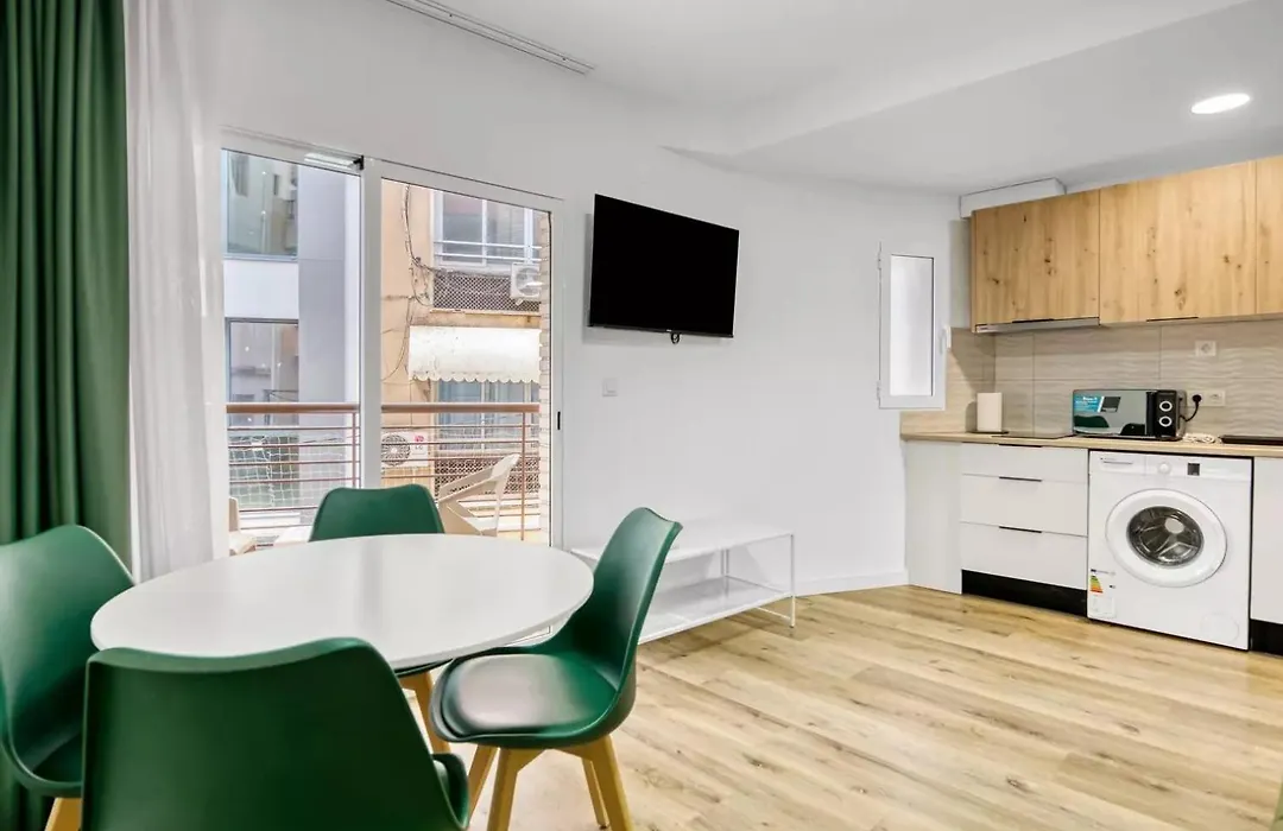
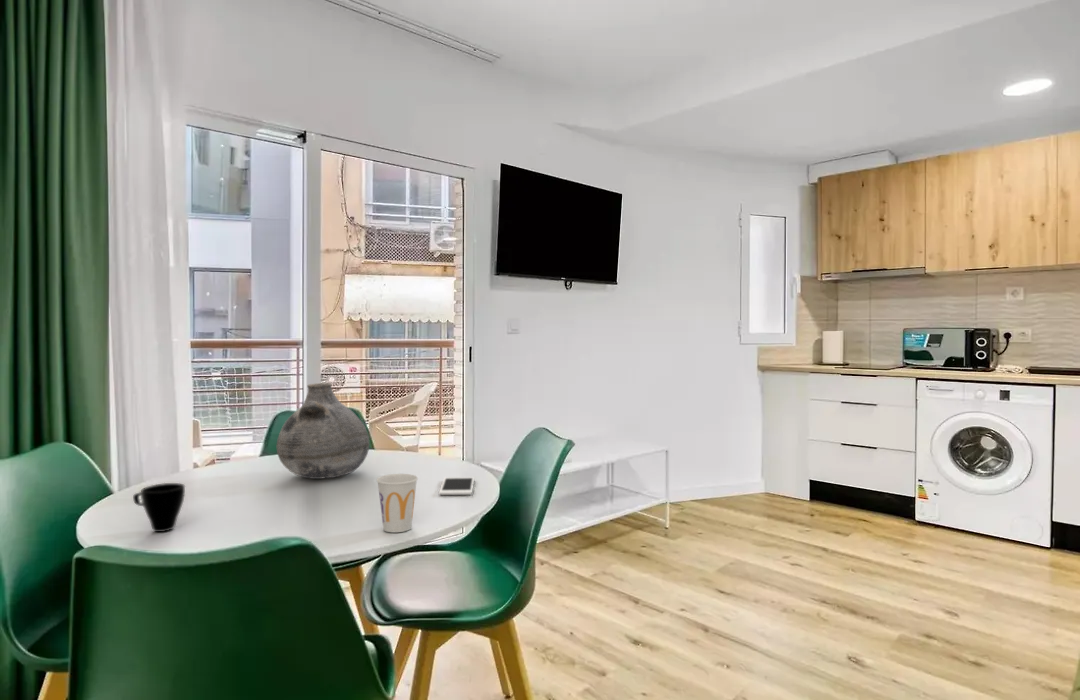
+ cup (157, 508)
+ cell phone (457, 485)
+ vase (324, 429)
+ cup (397, 503)
